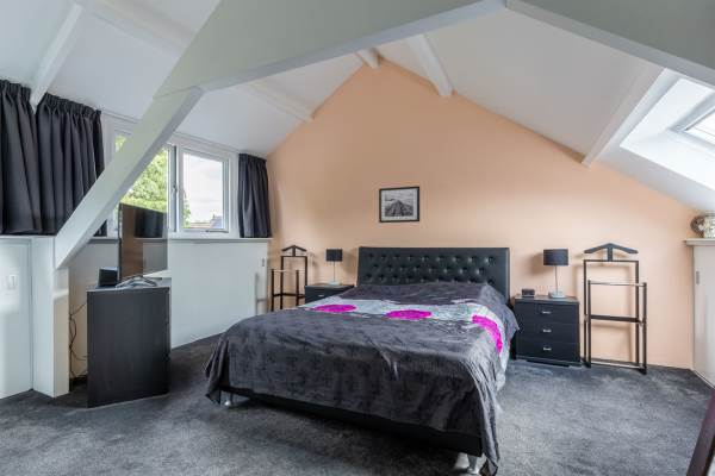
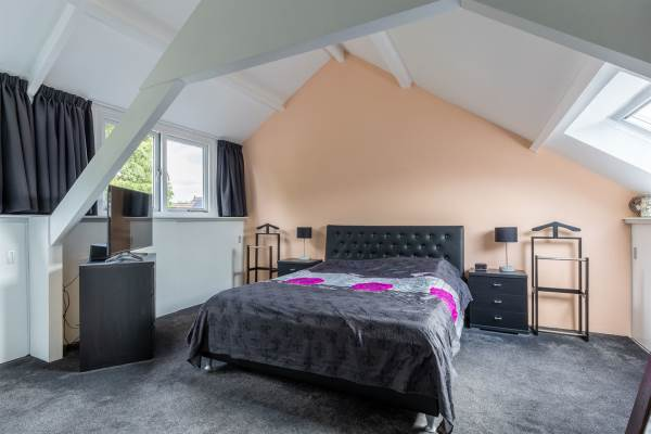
- wall art (398, 205)
